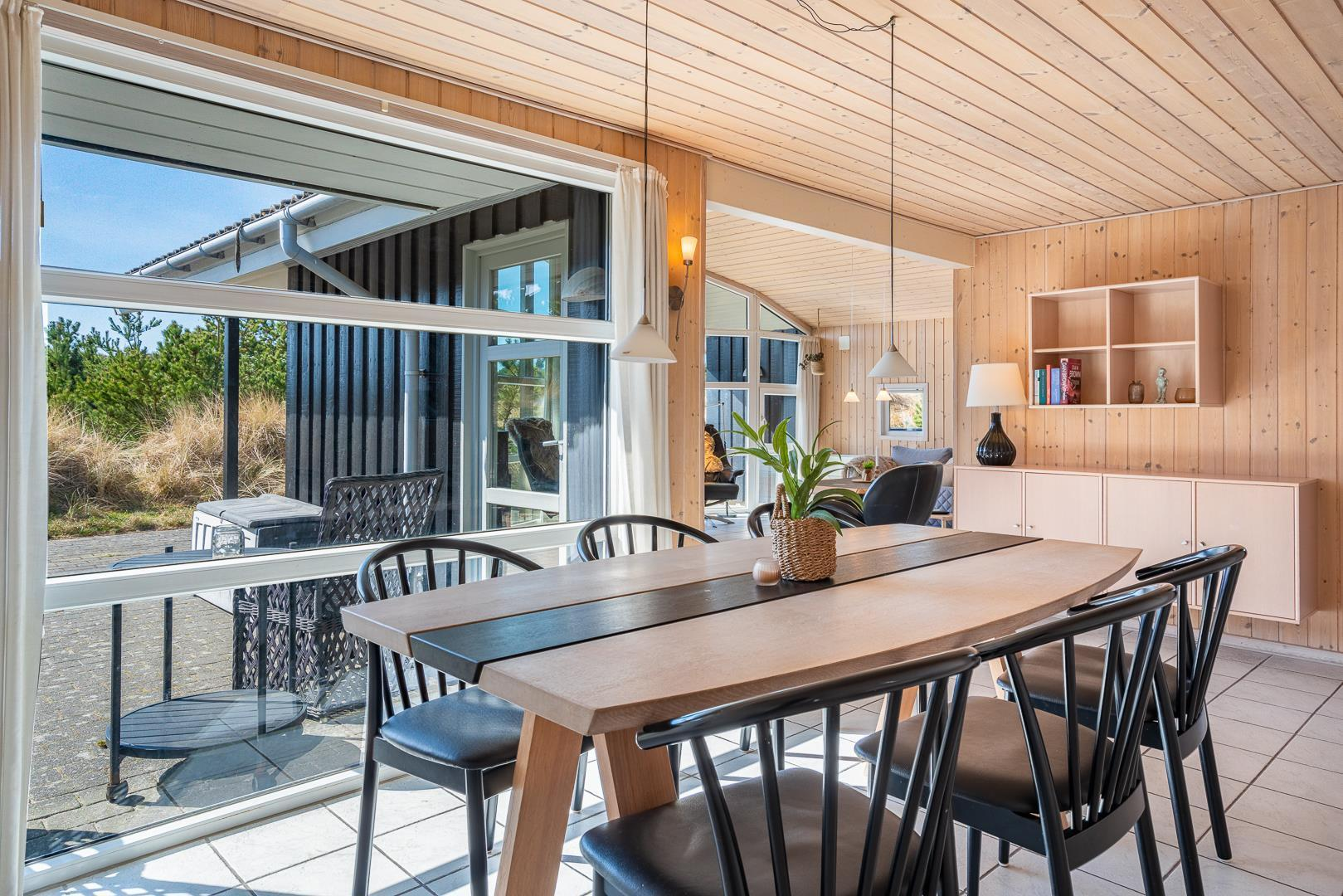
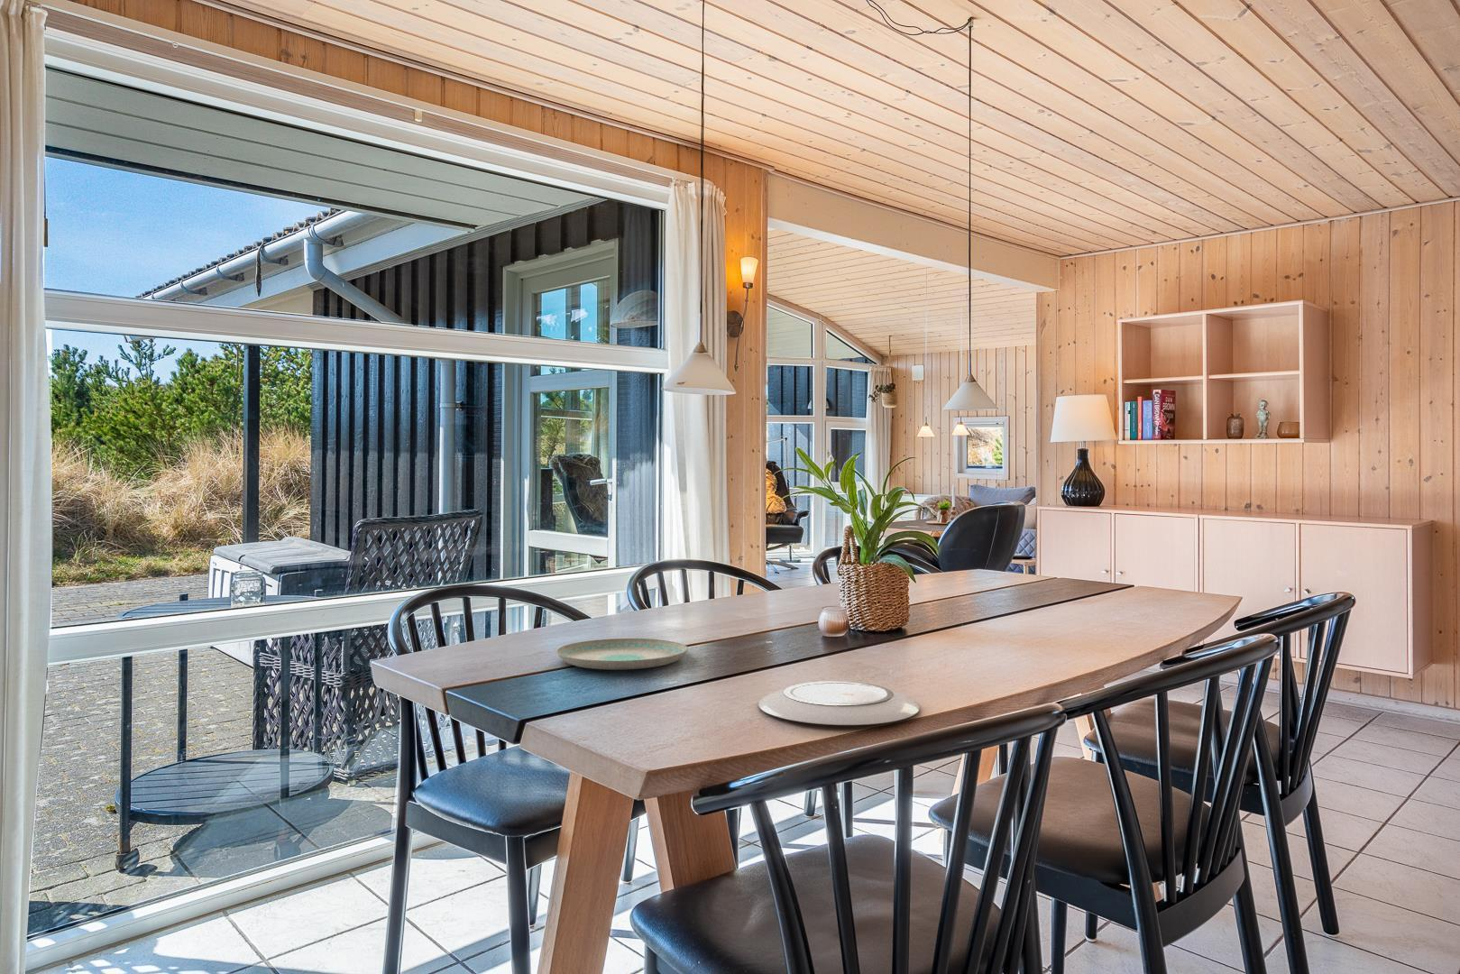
+ plate (622, 653)
+ plate (838, 698)
